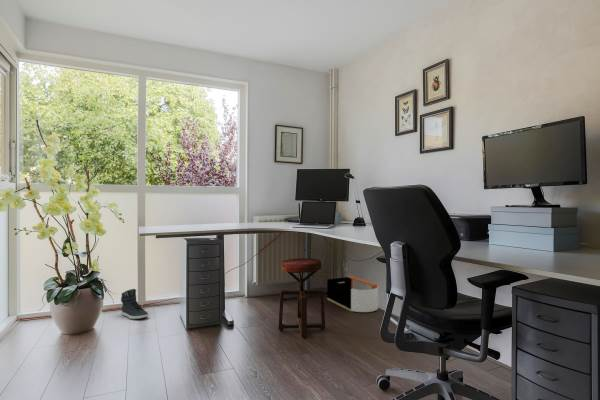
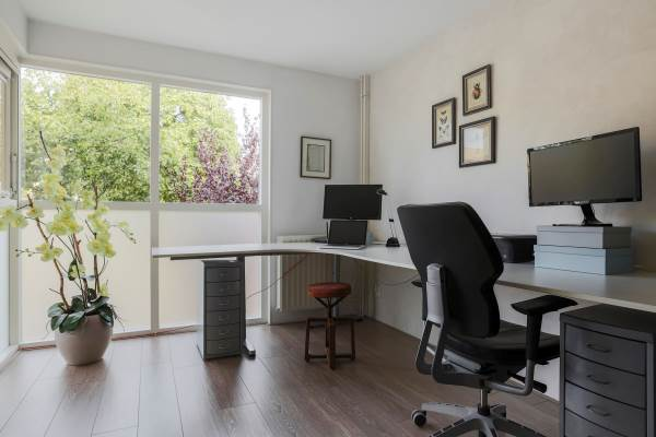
- sneaker (134, 303)
- storage bin (354, 293)
